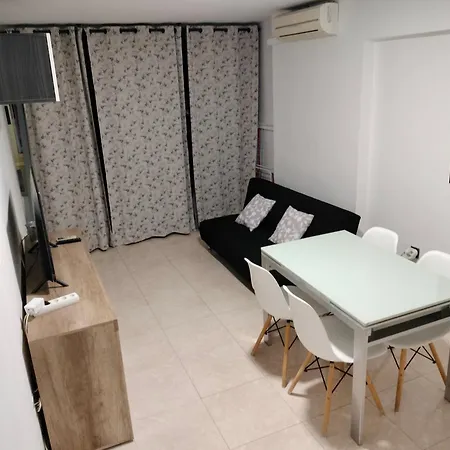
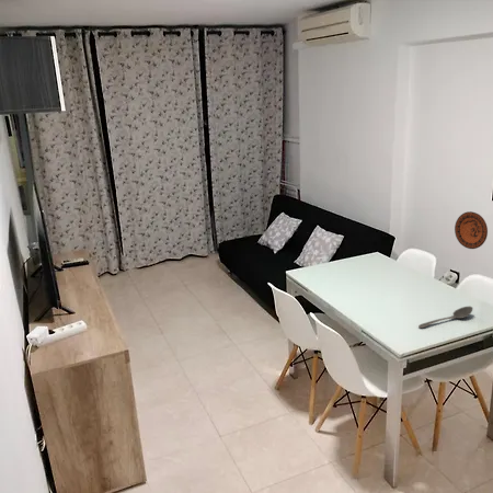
+ stirrer (445, 318)
+ decorative plate (470, 230)
